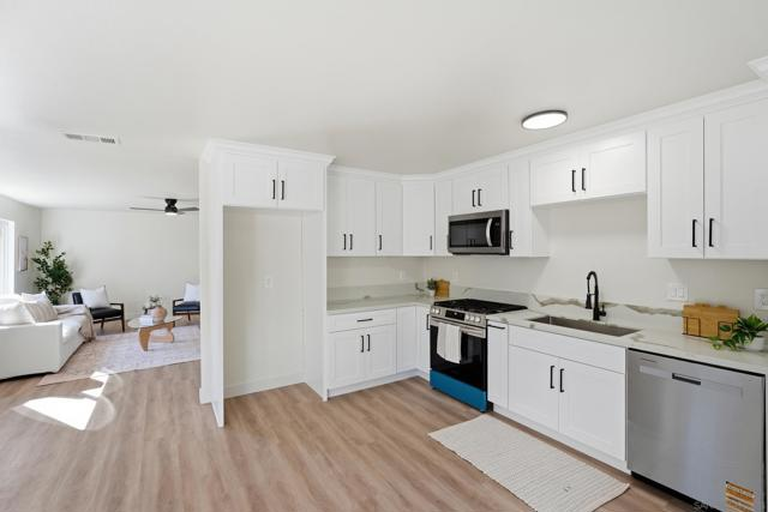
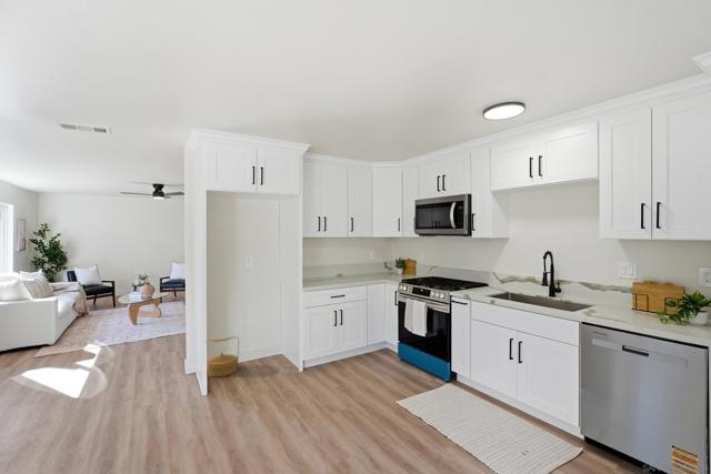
+ basket (221, 354)
